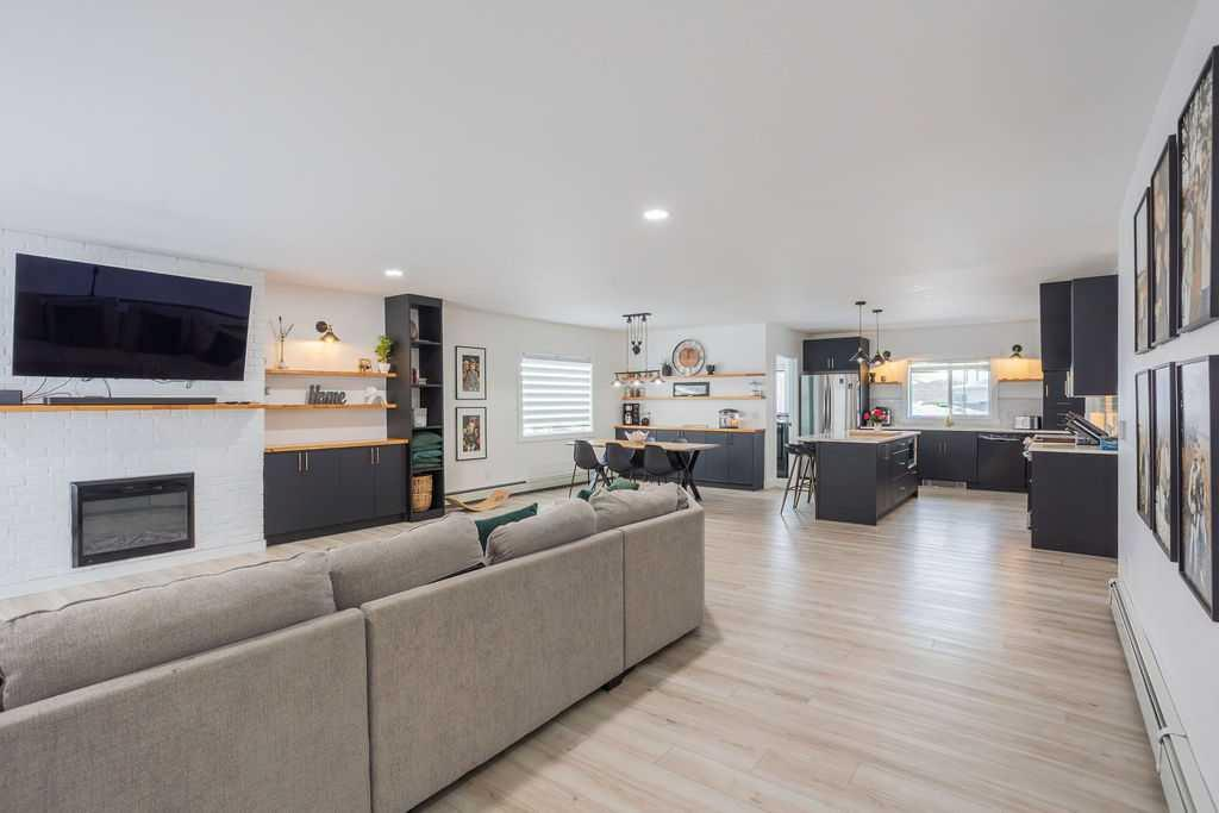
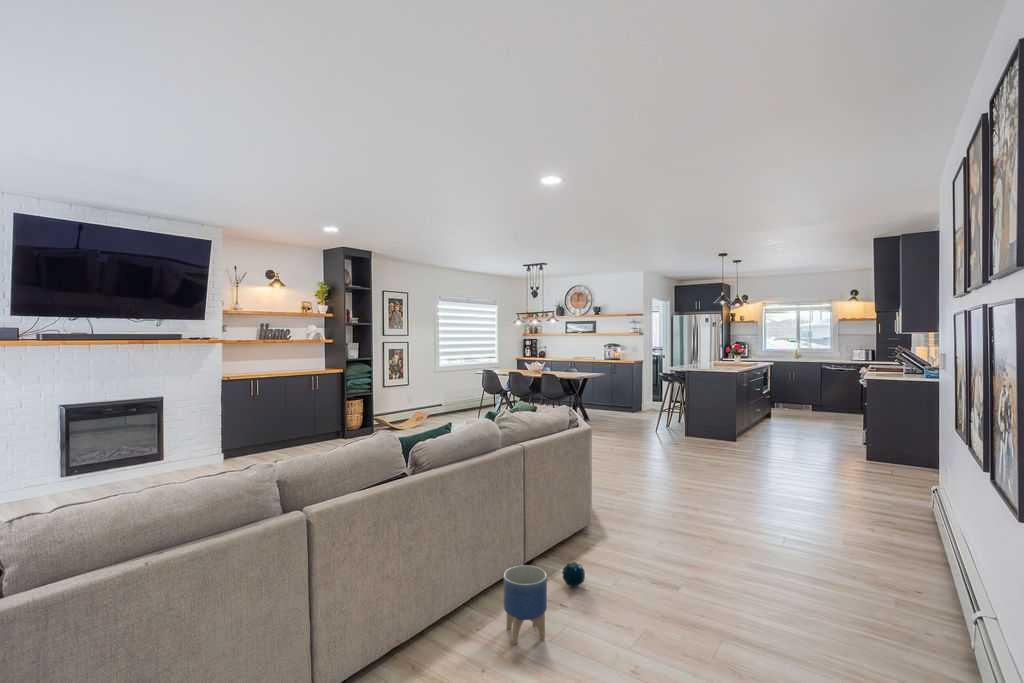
+ ball (573, 574)
+ planter (525, 603)
